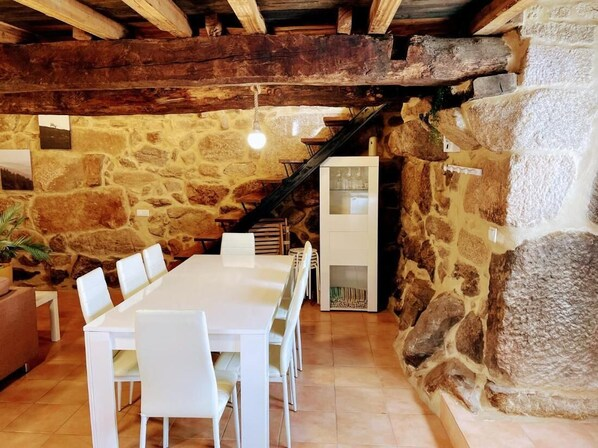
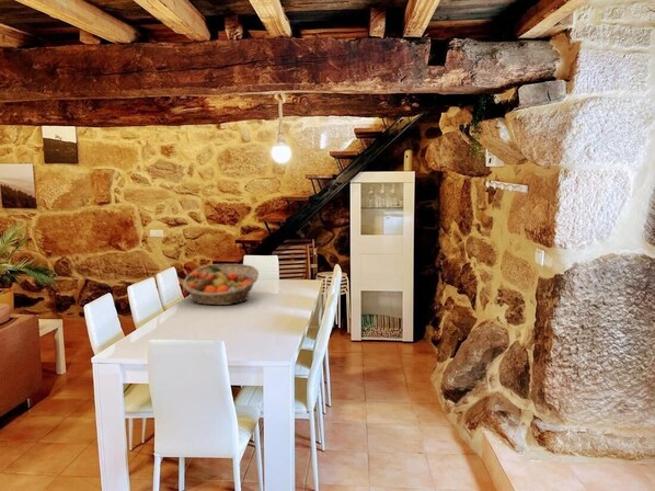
+ fruit basket (221, 283)
